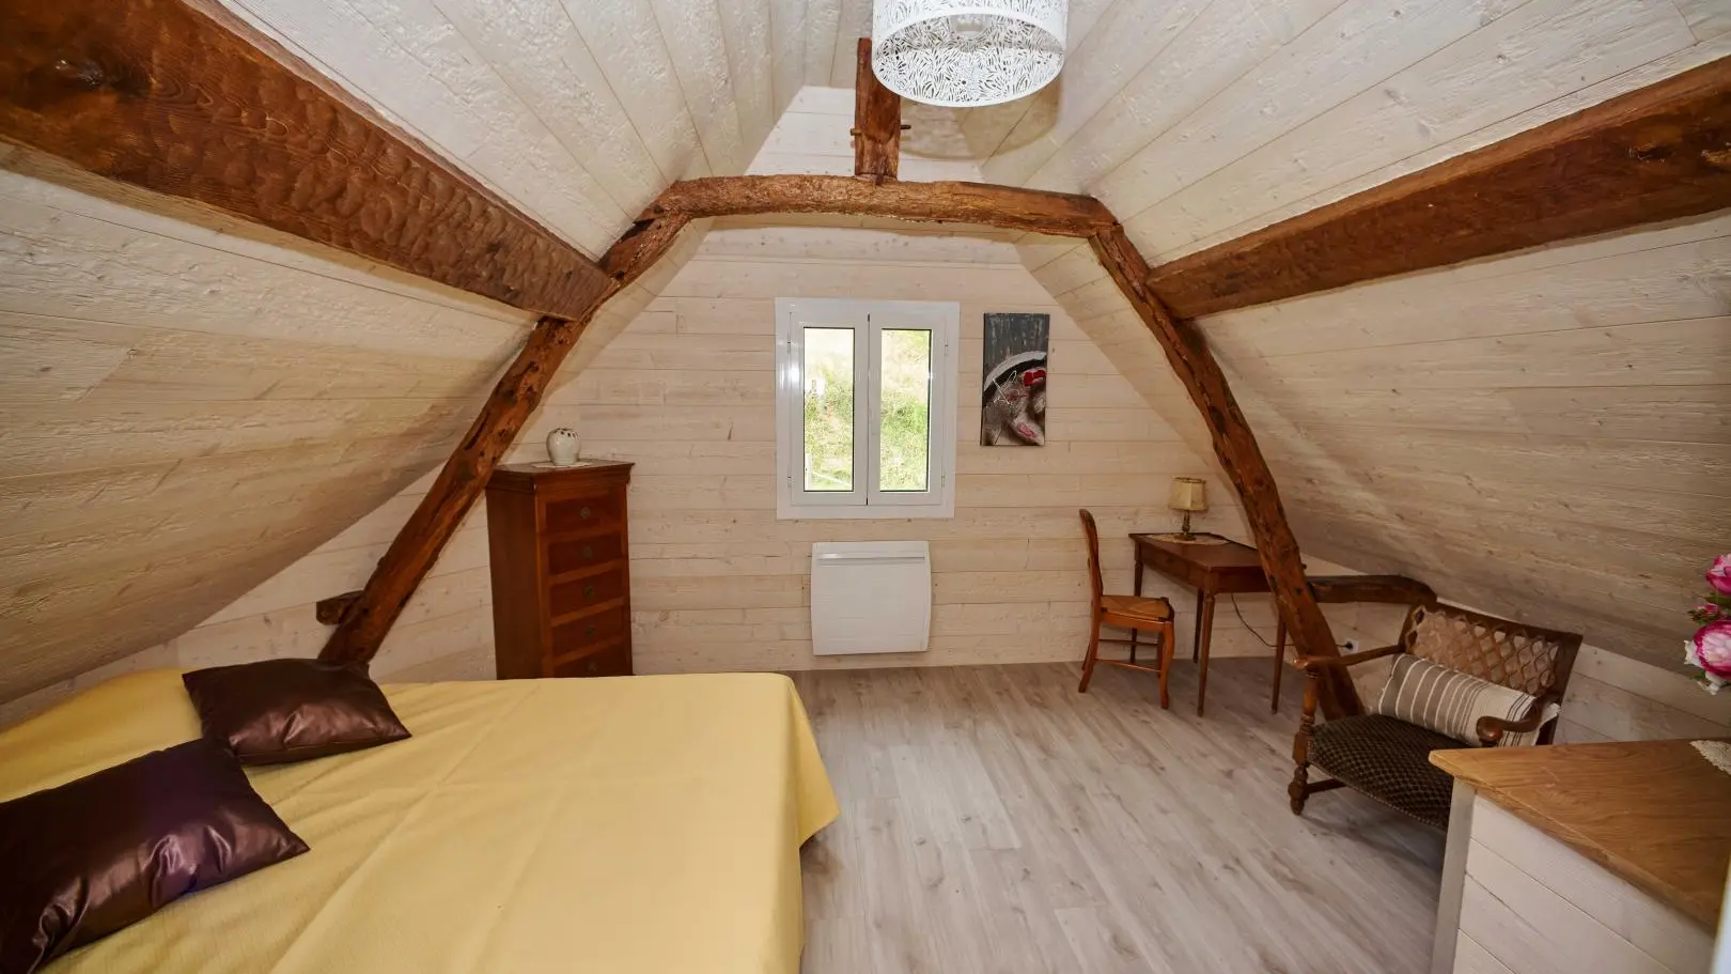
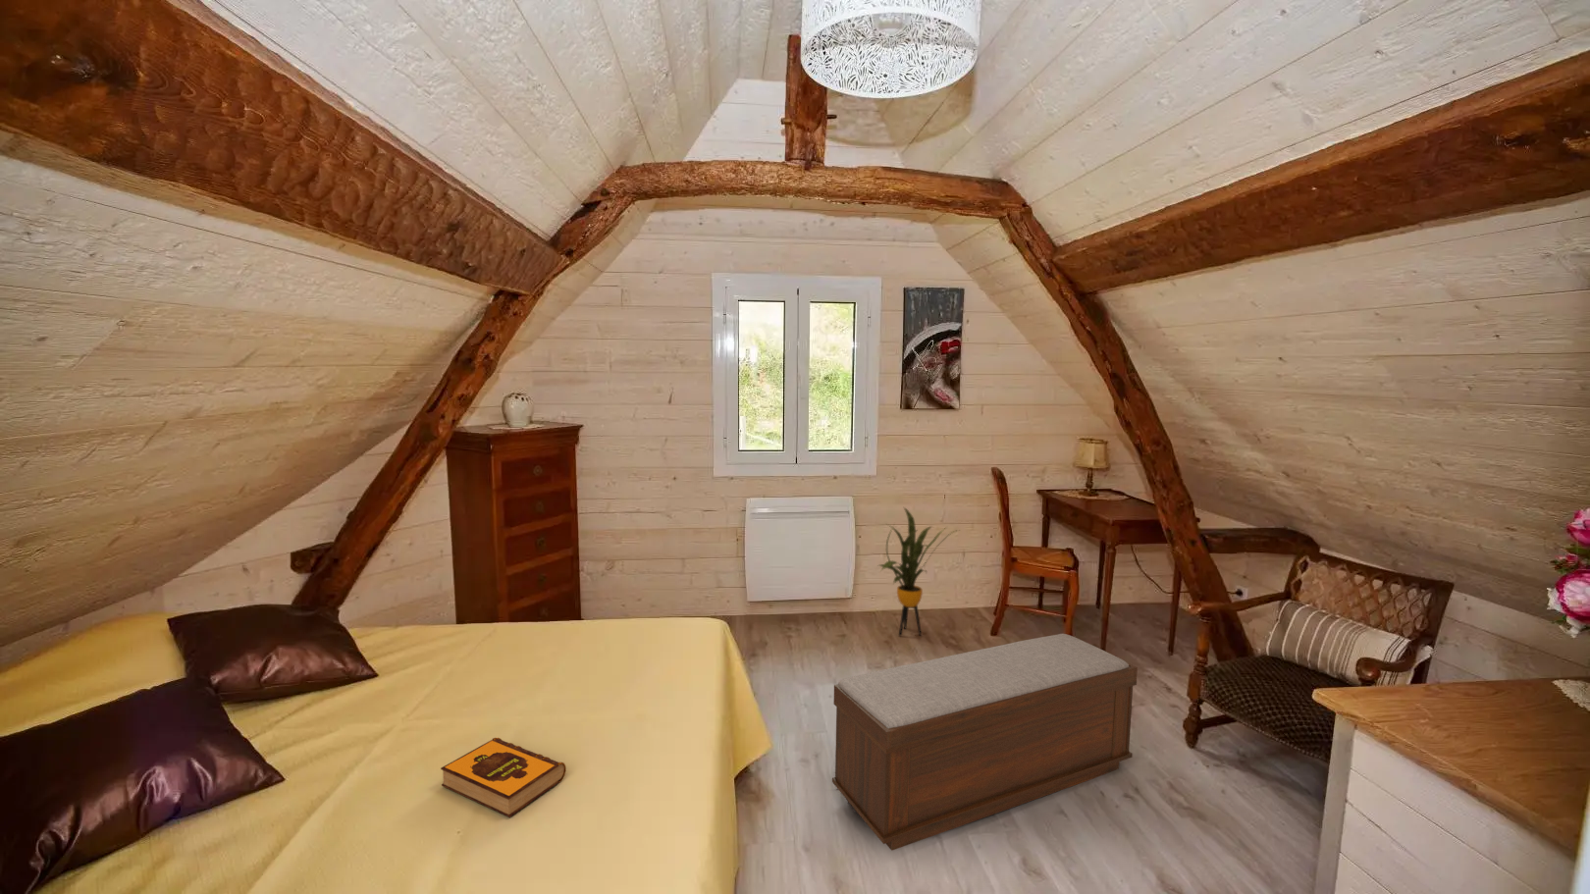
+ hardback book (505, 773)
+ bench (987, 724)
+ house plant (914, 573)
